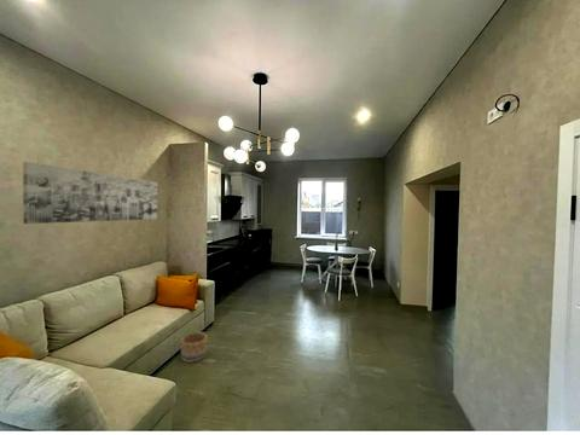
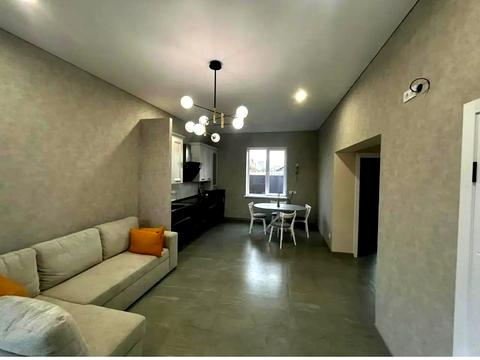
- basket (193, 346)
- wall art (106, 197)
